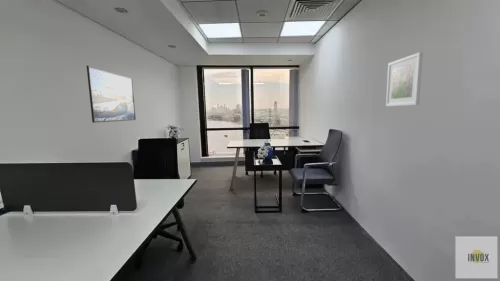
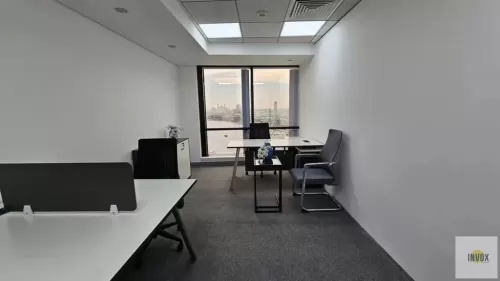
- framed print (402, 82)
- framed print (115, 97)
